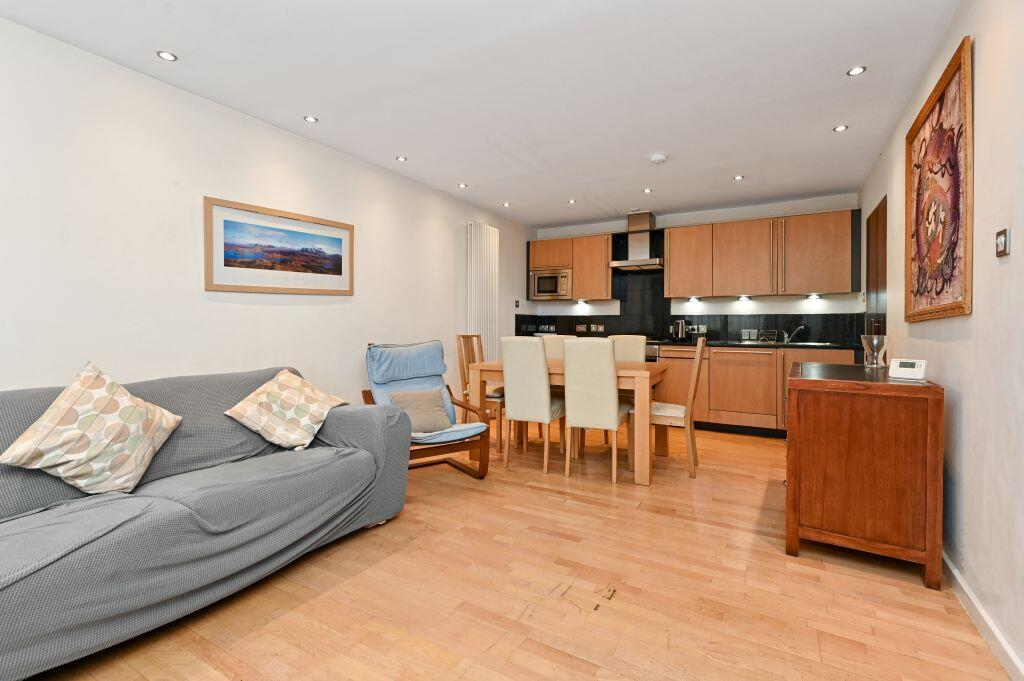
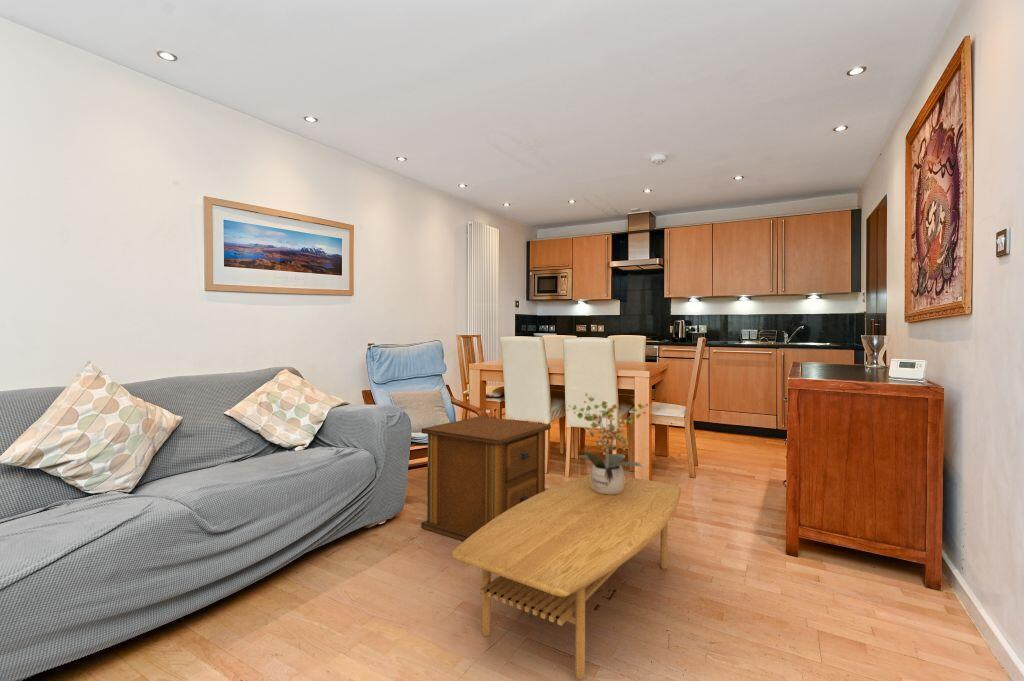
+ potted plant (607, 444)
+ side table (487, 474)
+ coffee table (586, 555)
